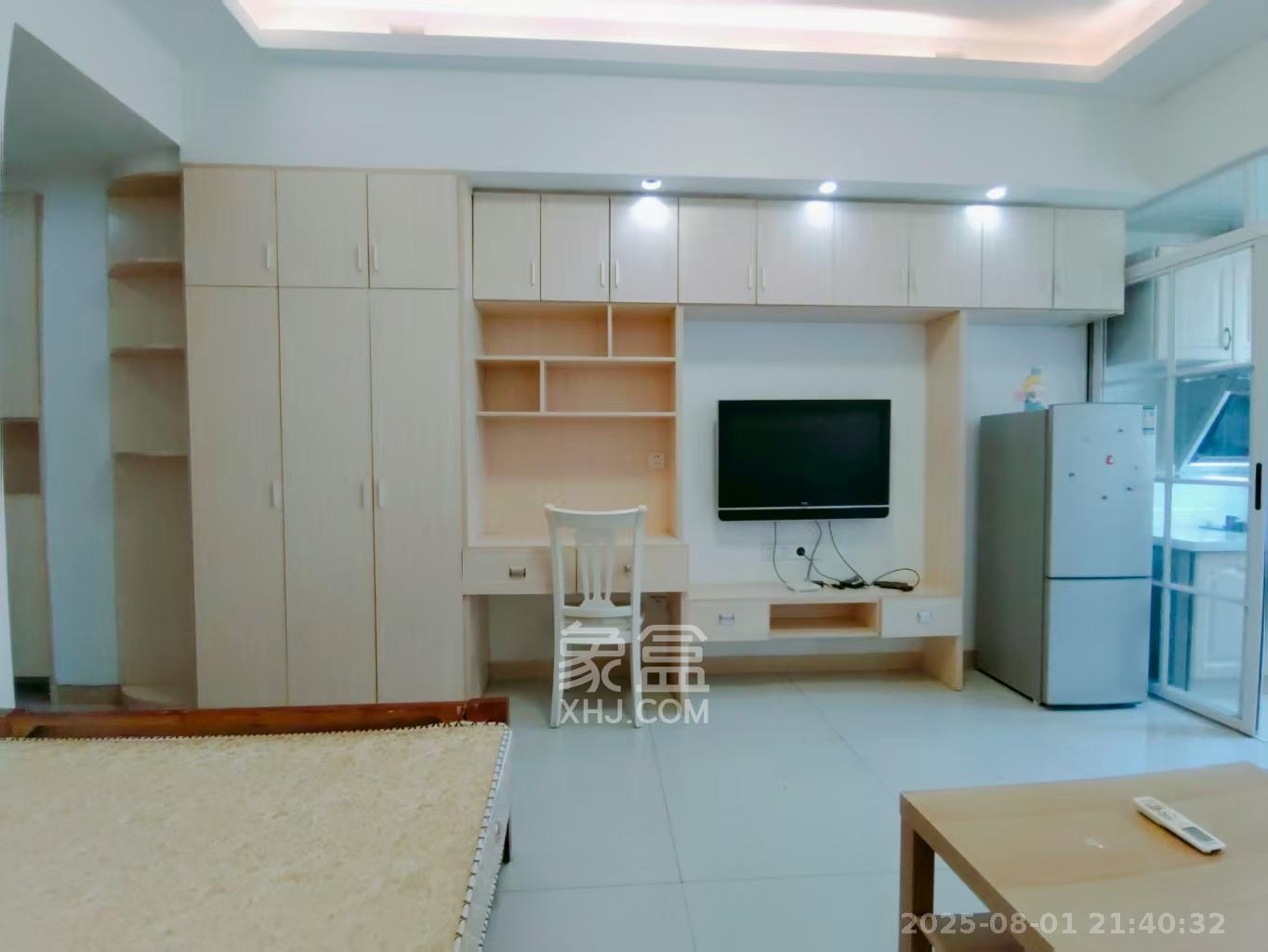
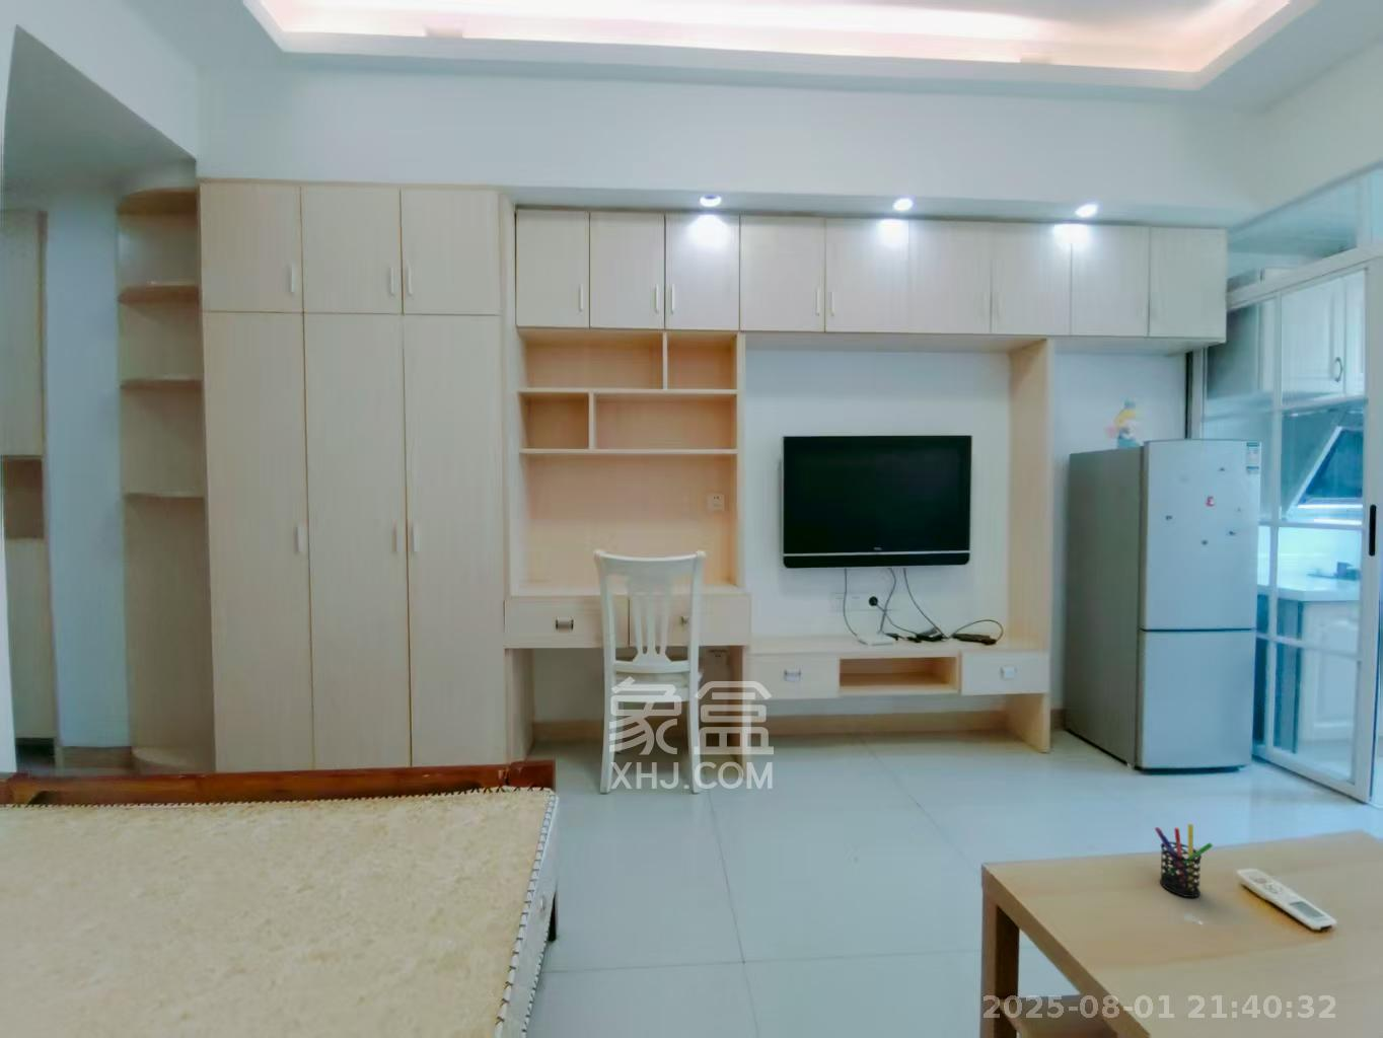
+ pen holder (1184, 858)
